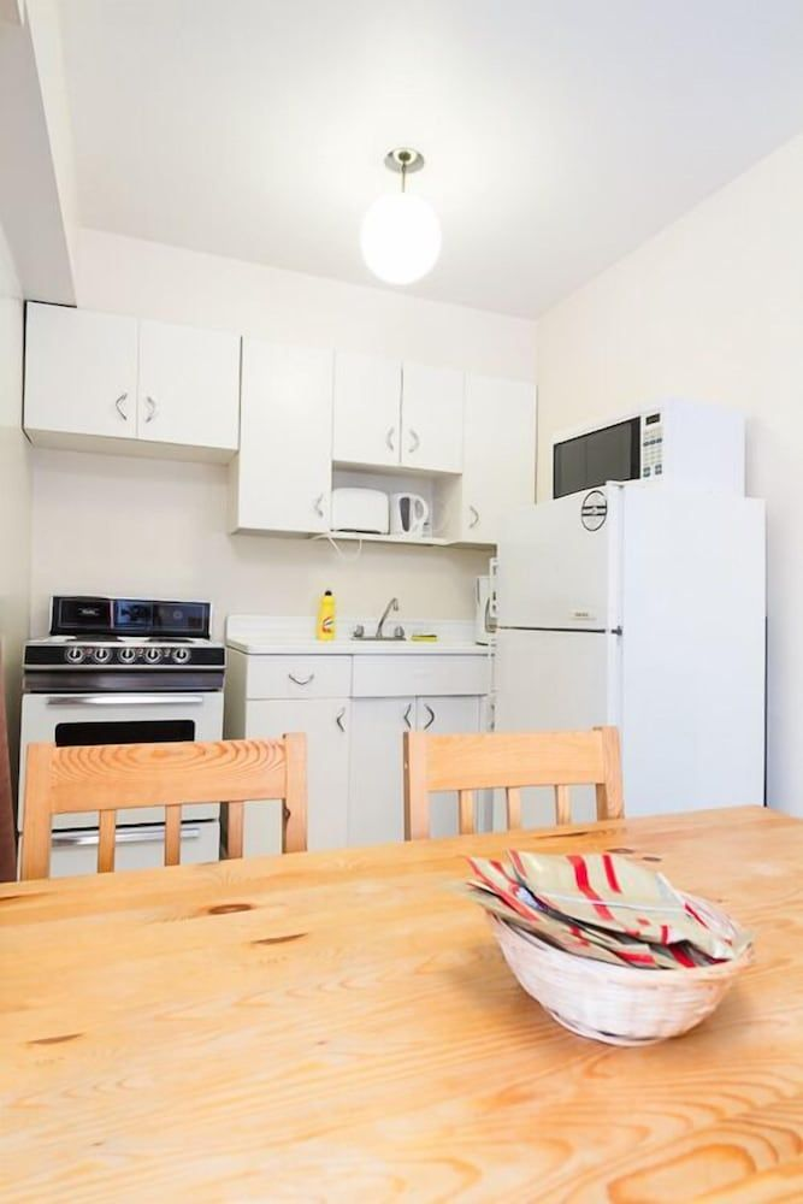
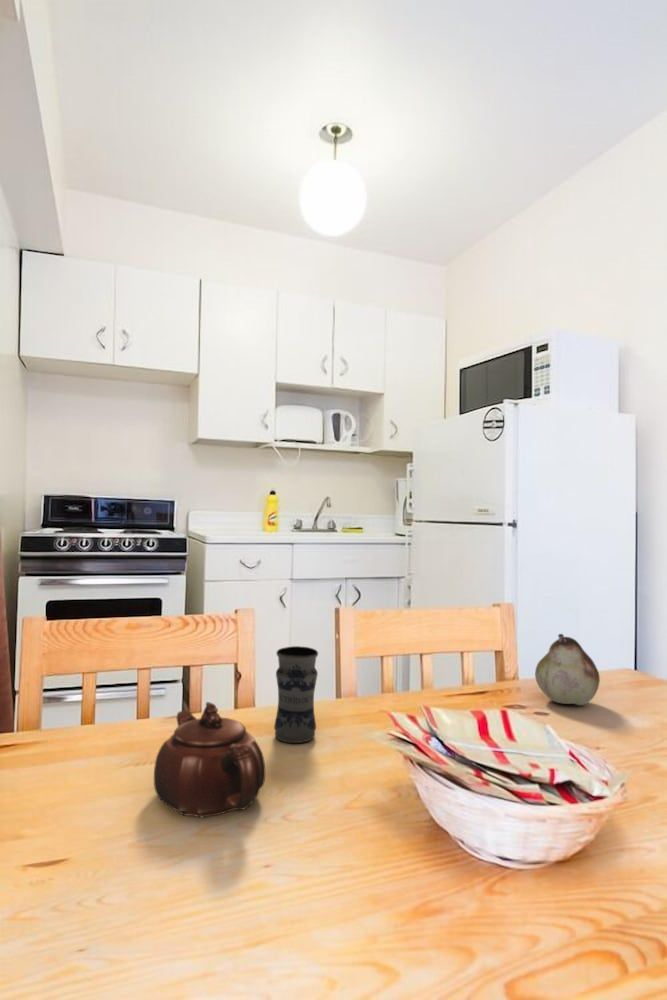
+ fruit (566, 666)
+ jar (296, 693)
+ teapot (211, 751)
